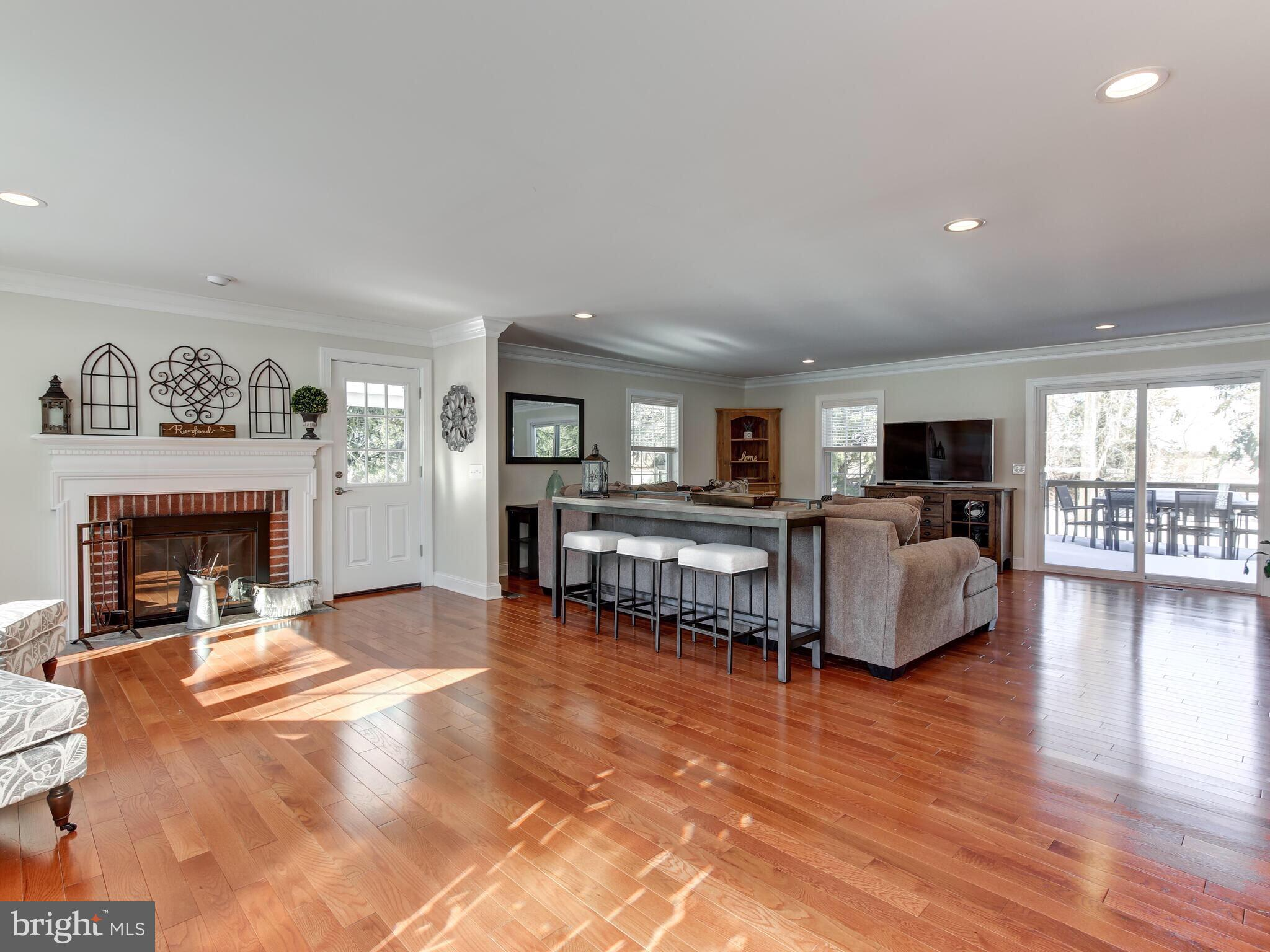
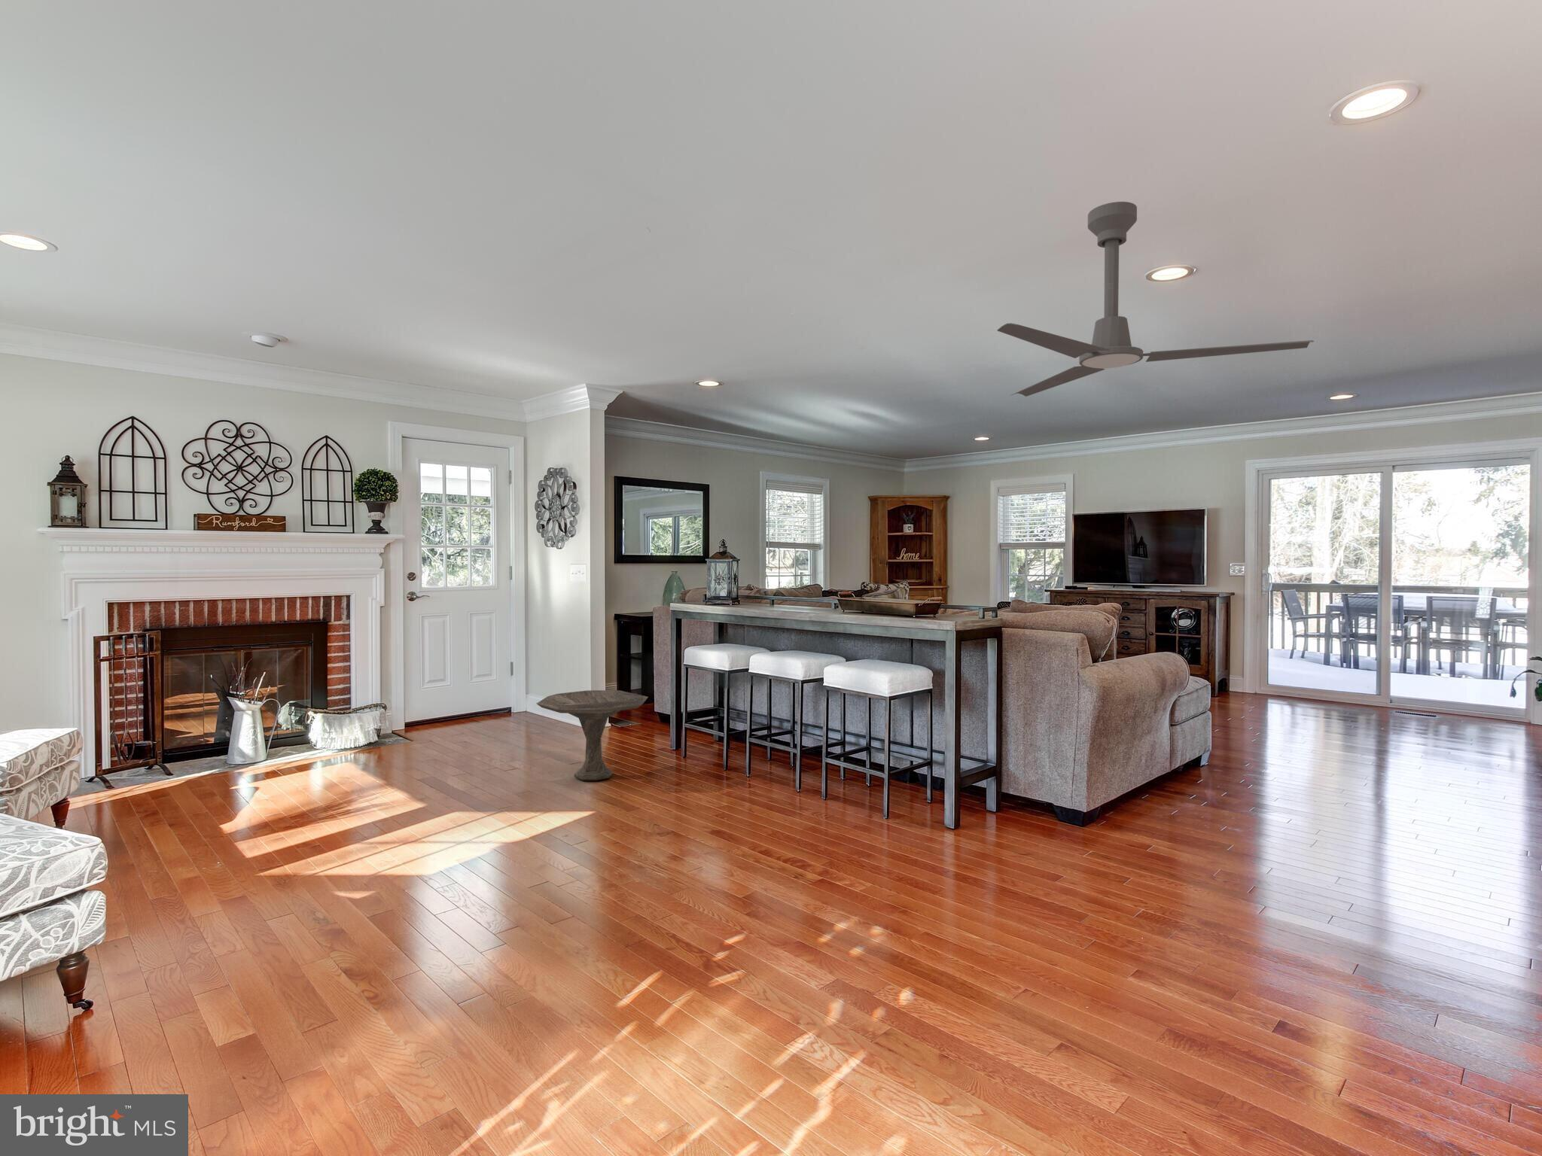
+ ceiling fan (1118, 282)
+ side table (594, 736)
